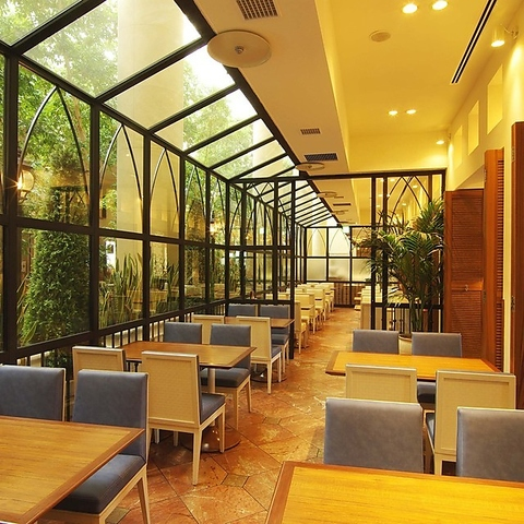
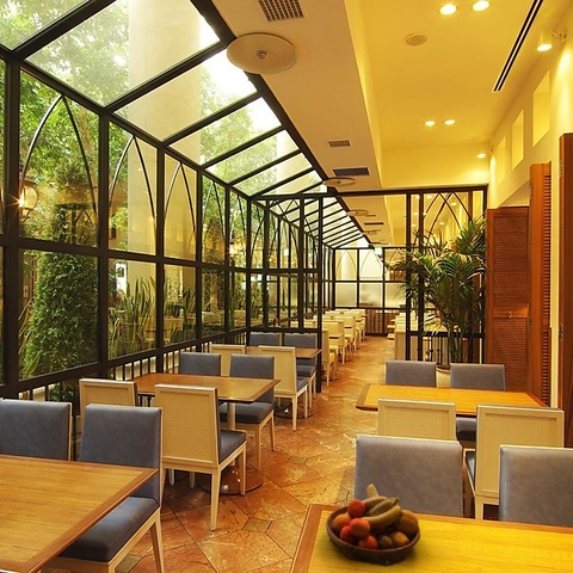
+ fruit bowl (371, 520)
